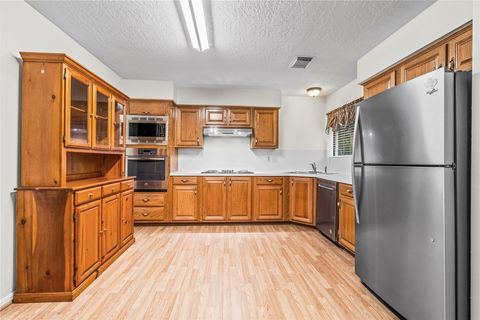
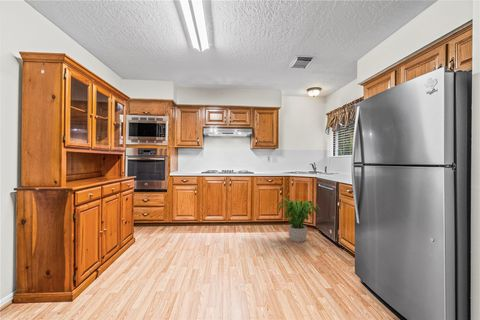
+ potted plant (297, 219)
